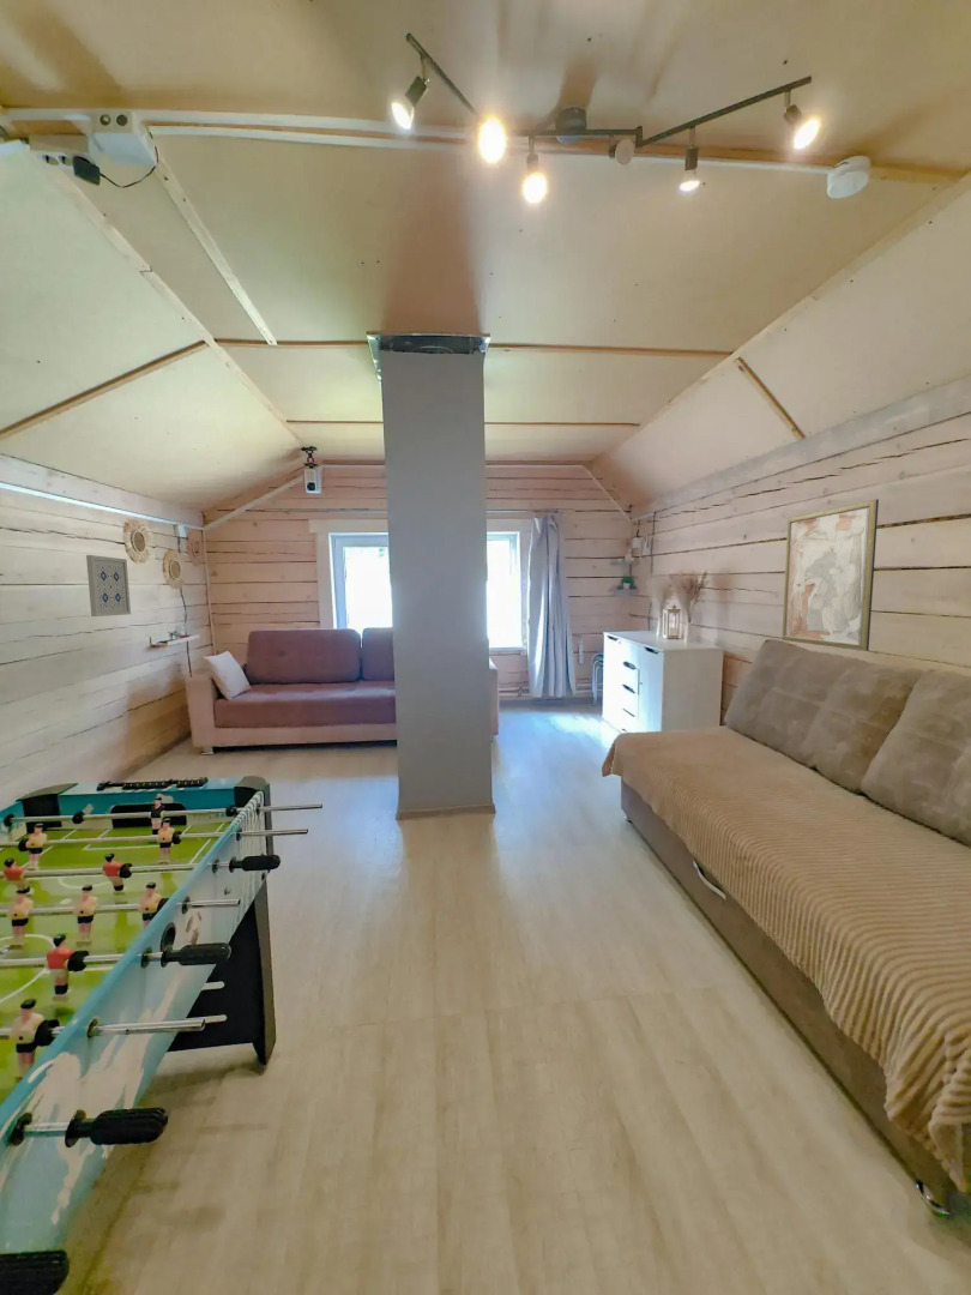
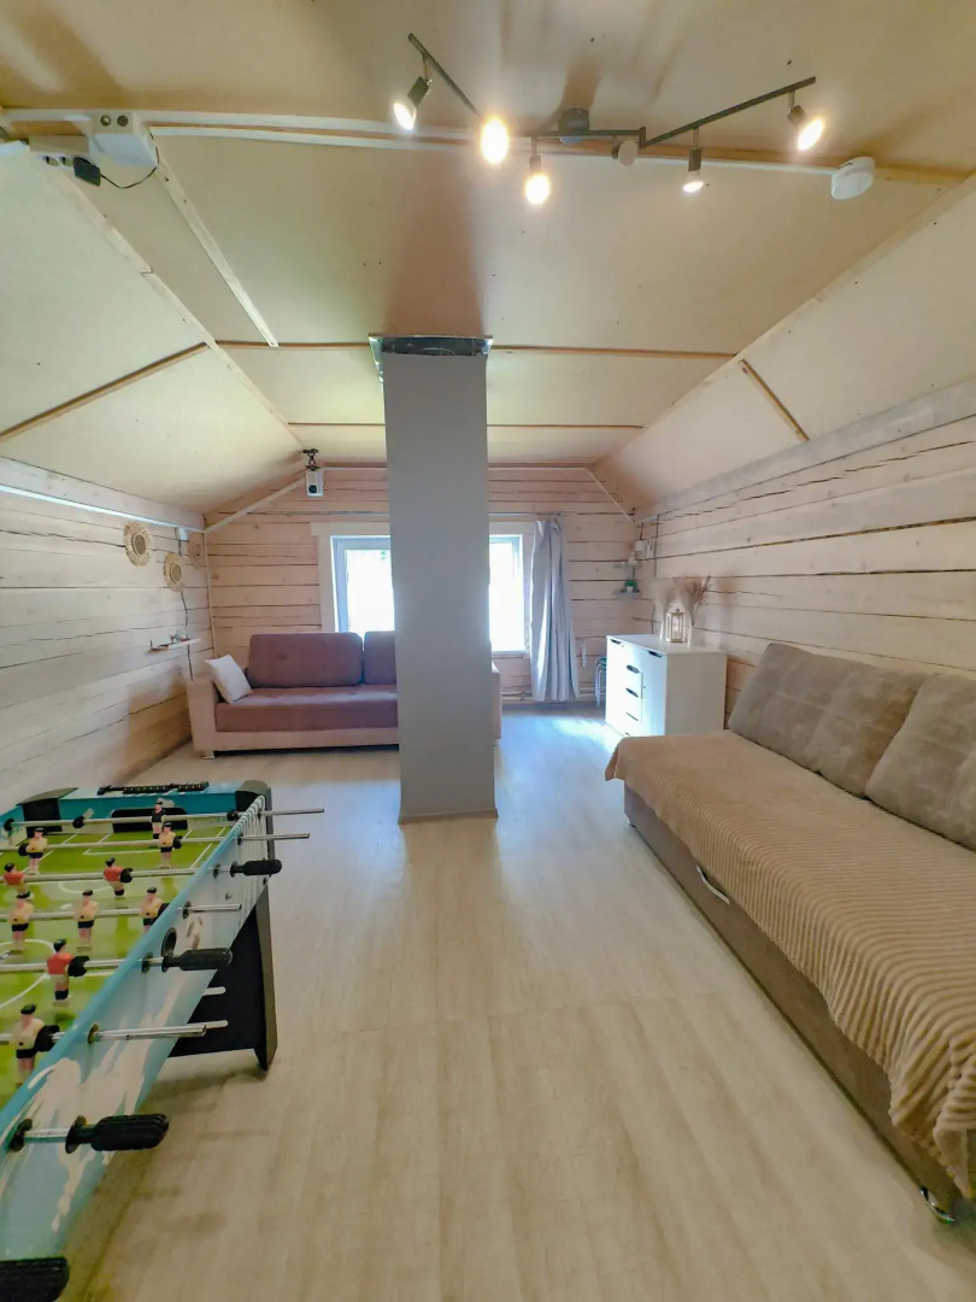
- wall art (824, 578)
- wall art (109, 586)
